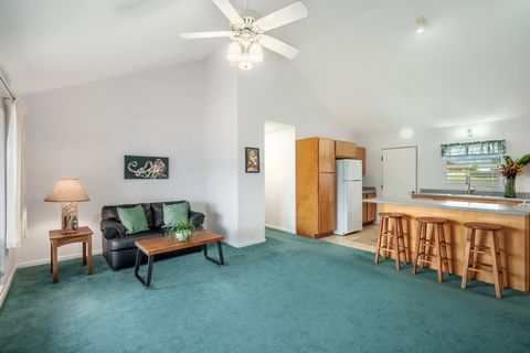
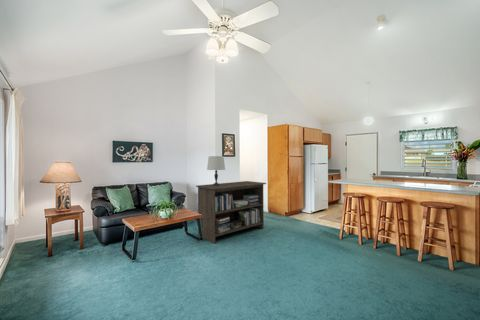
+ storage cabinet (232, 208)
+ lamp (216, 170)
